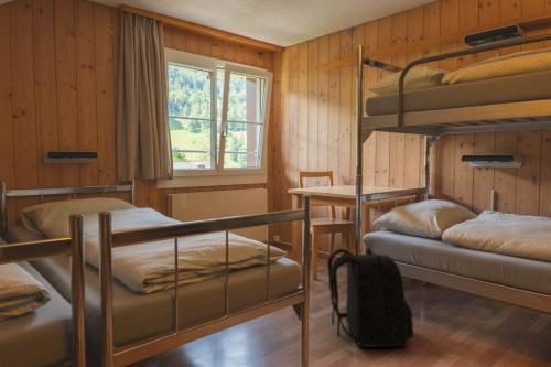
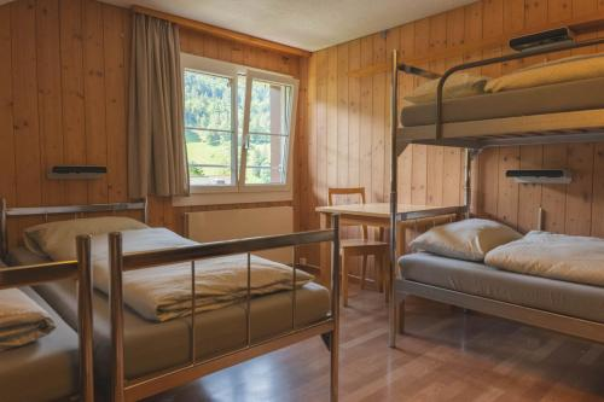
- backpack (367, 293)
